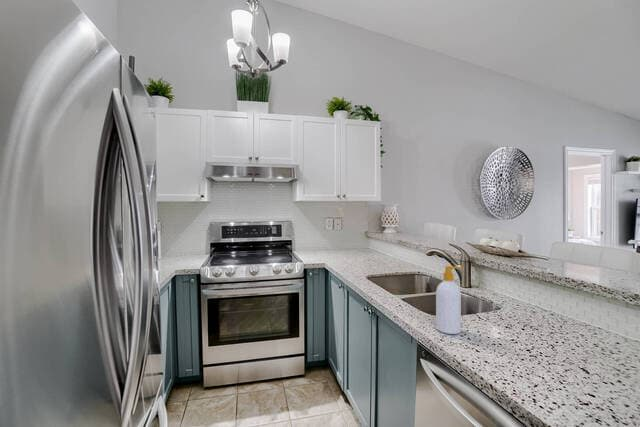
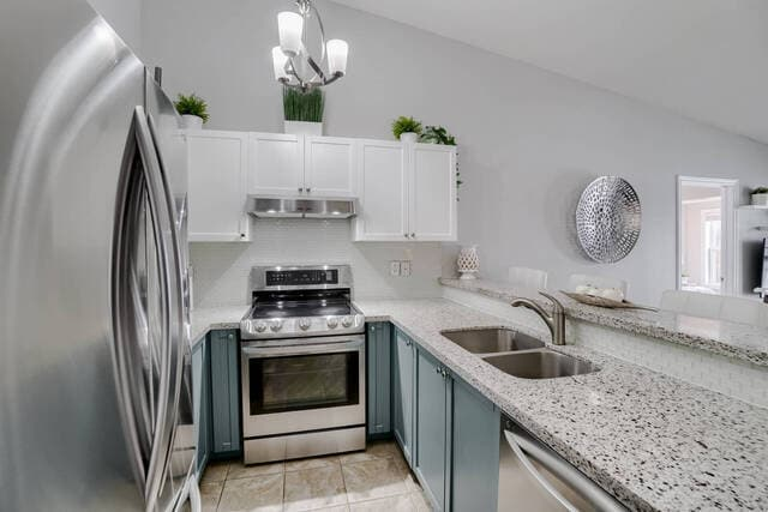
- soap bottle (449, 298)
